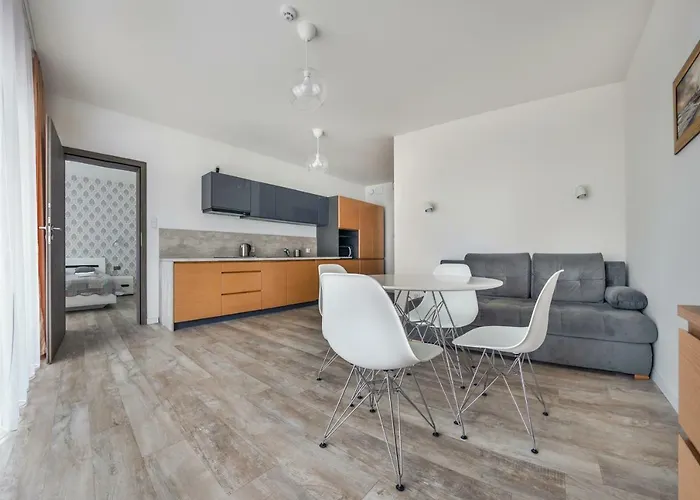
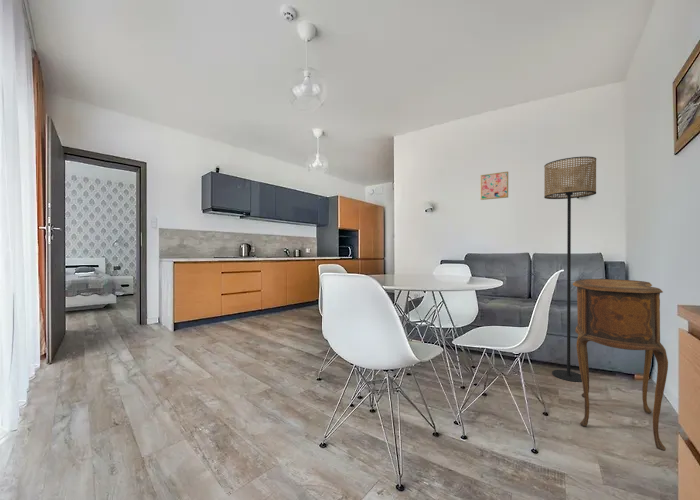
+ wall art (494, 186)
+ floor lamp (568, 269)
+ side table (613, 347)
